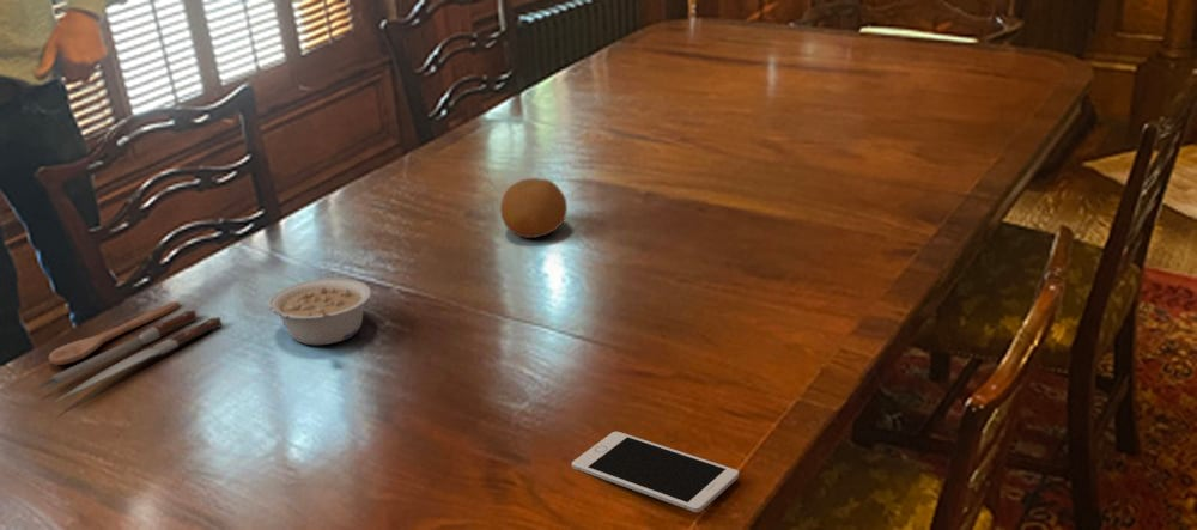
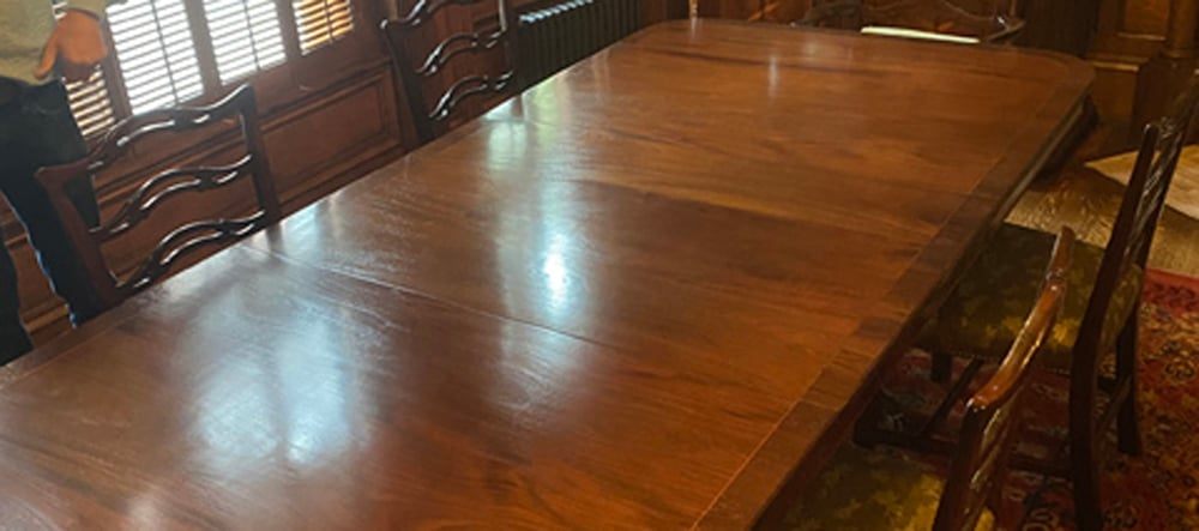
- fruit (533, 207)
- legume (324, 311)
- cell phone (654, 469)
- spoon (116, 347)
